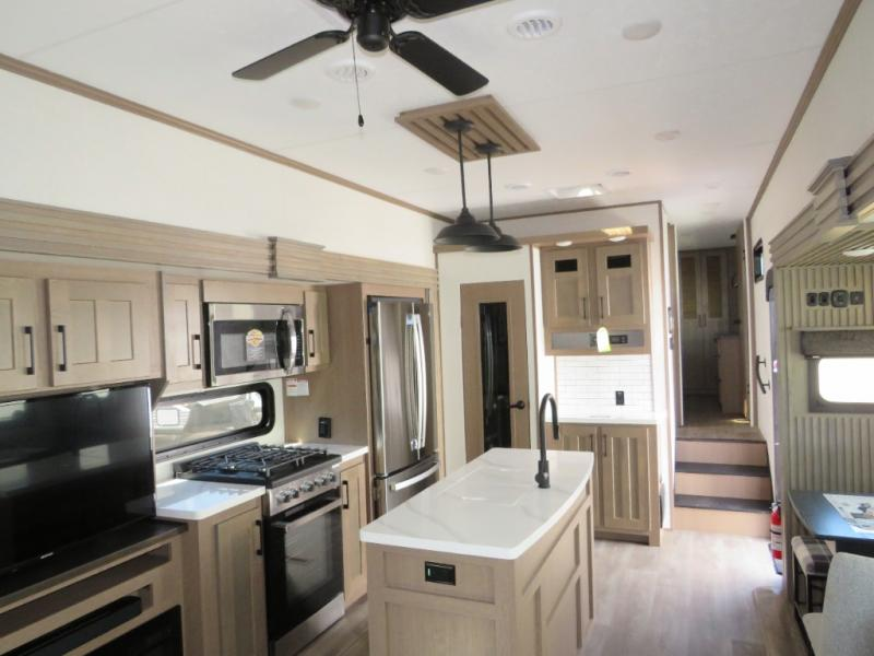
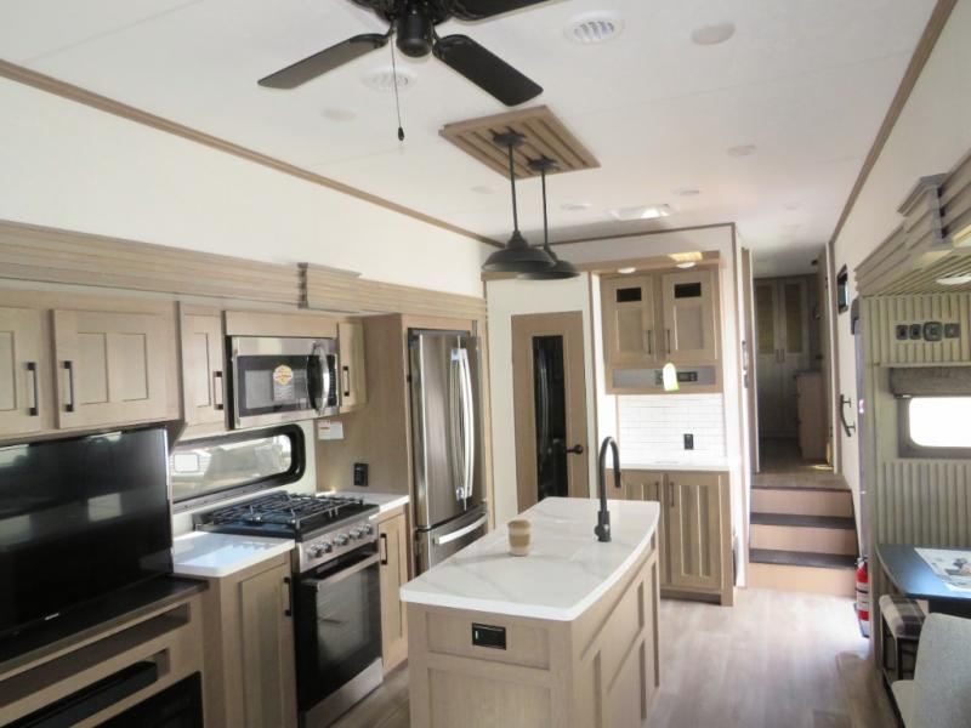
+ coffee cup (518, 536)
